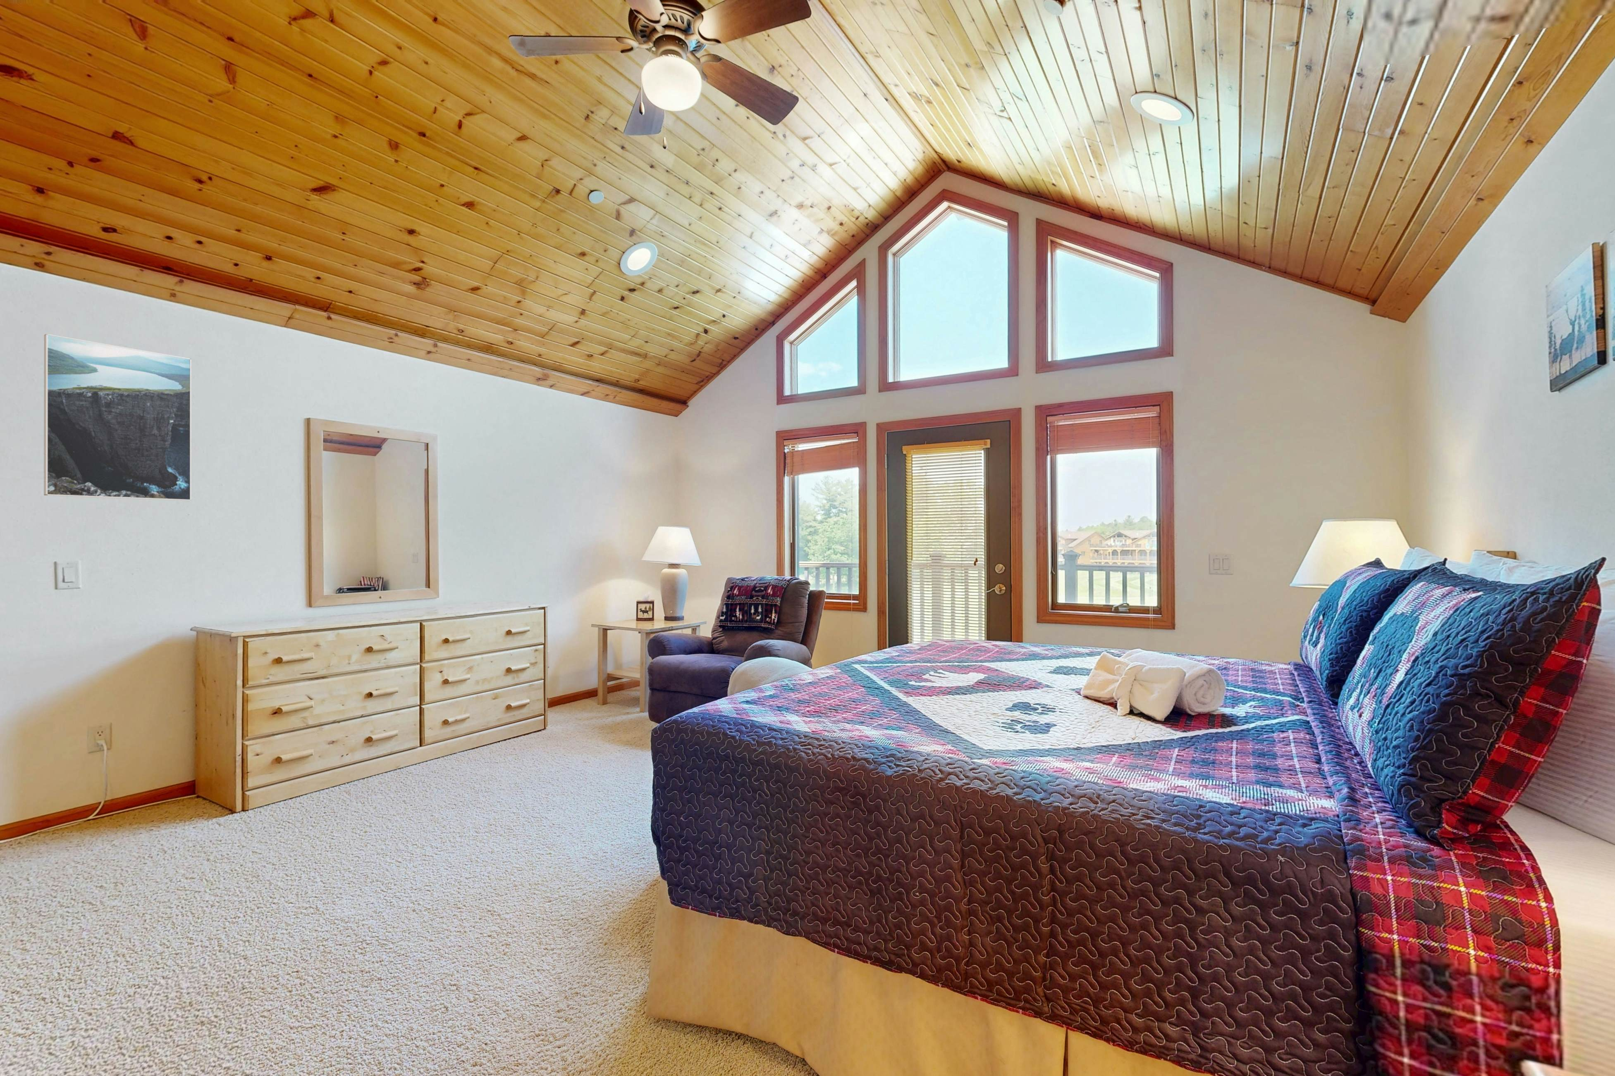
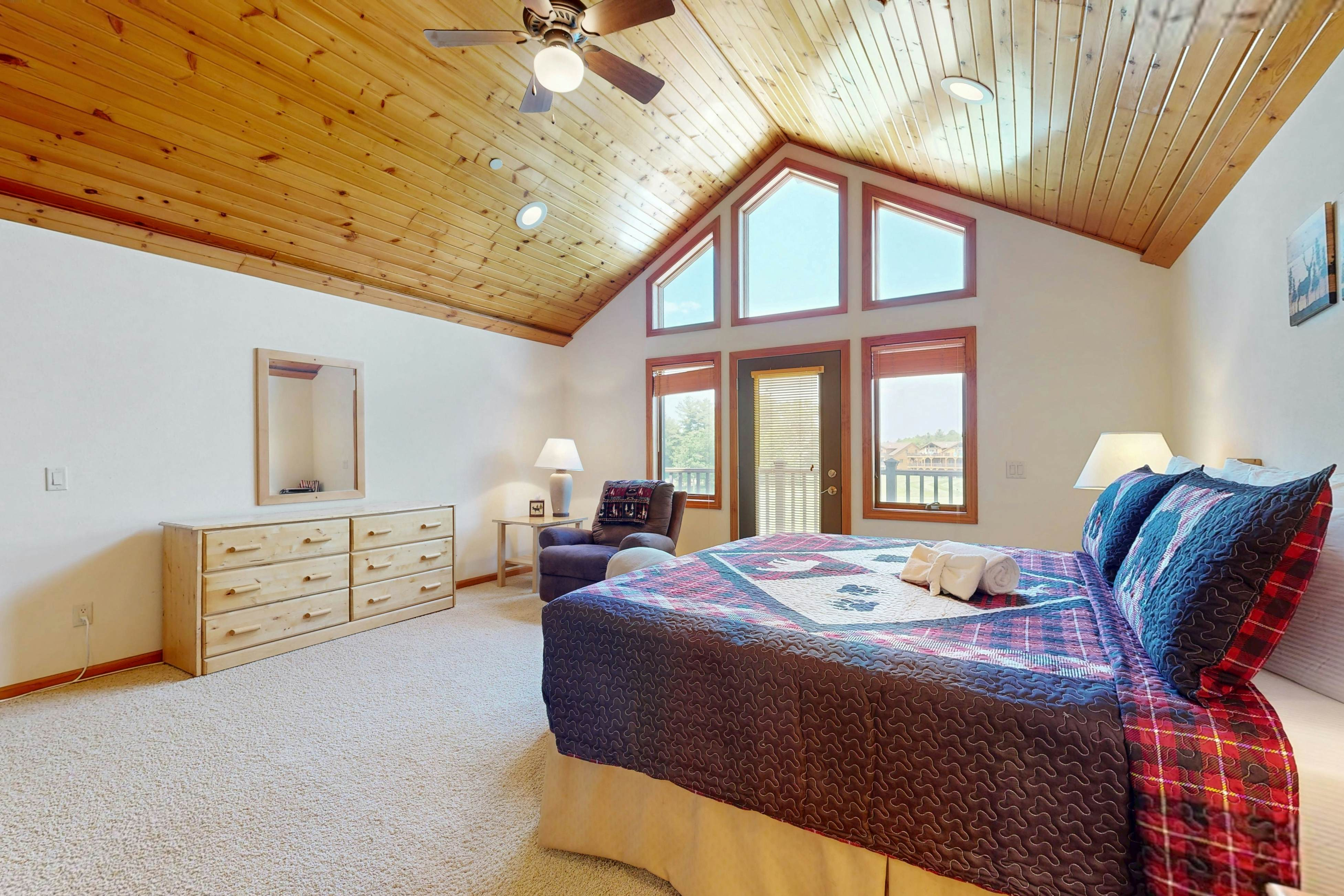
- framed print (123, 423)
